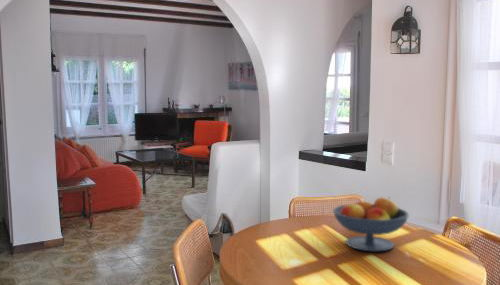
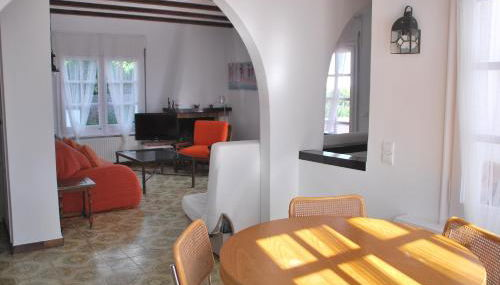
- fruit bowl (370, 222)
